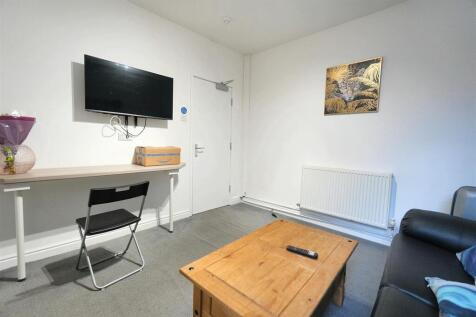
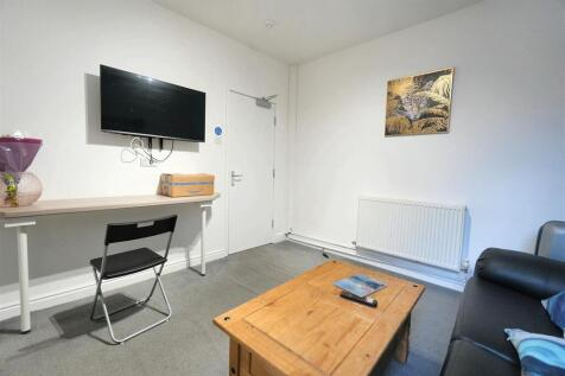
+ magazine (360, 283)
